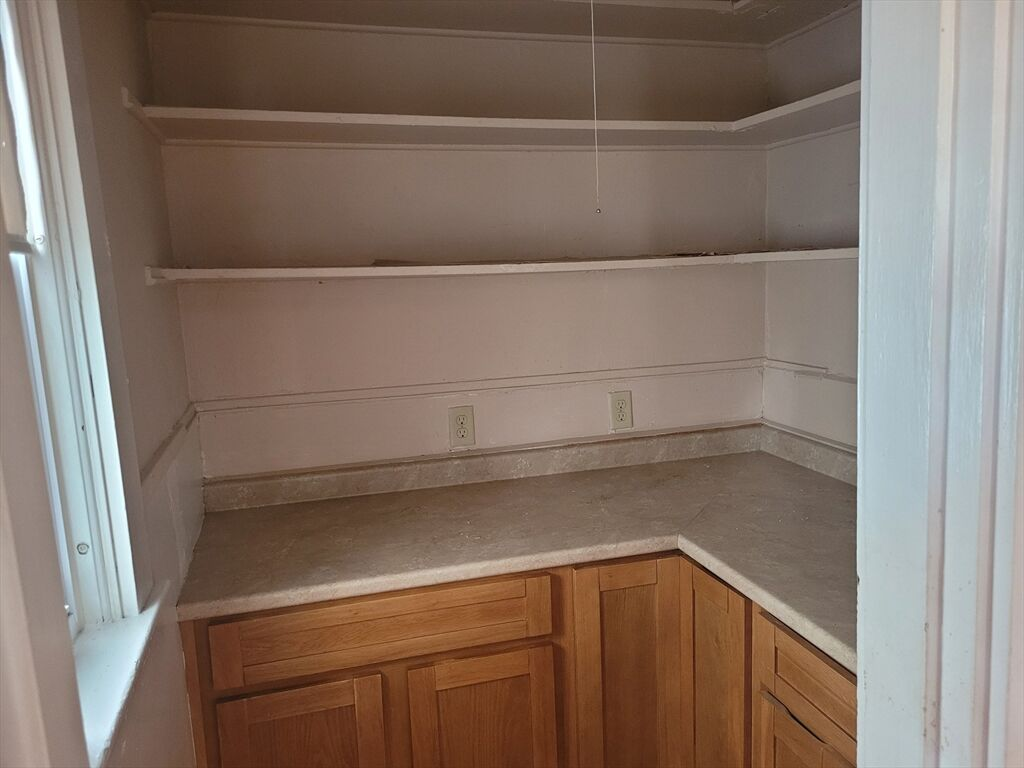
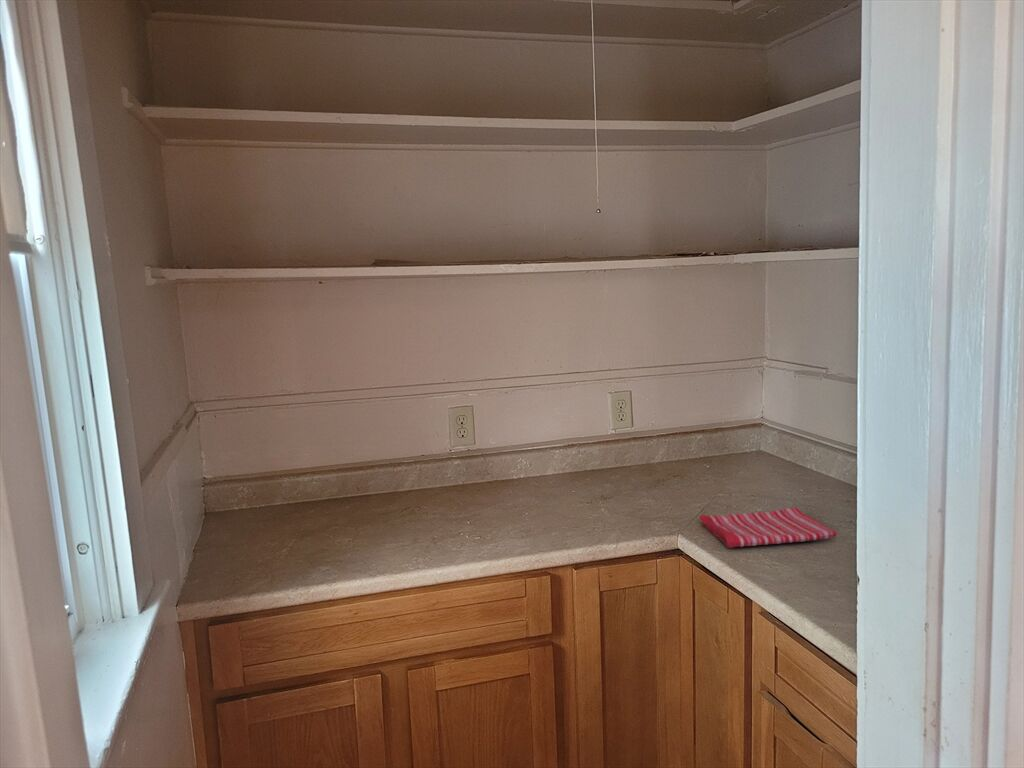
+ dish towel (764, 526)
